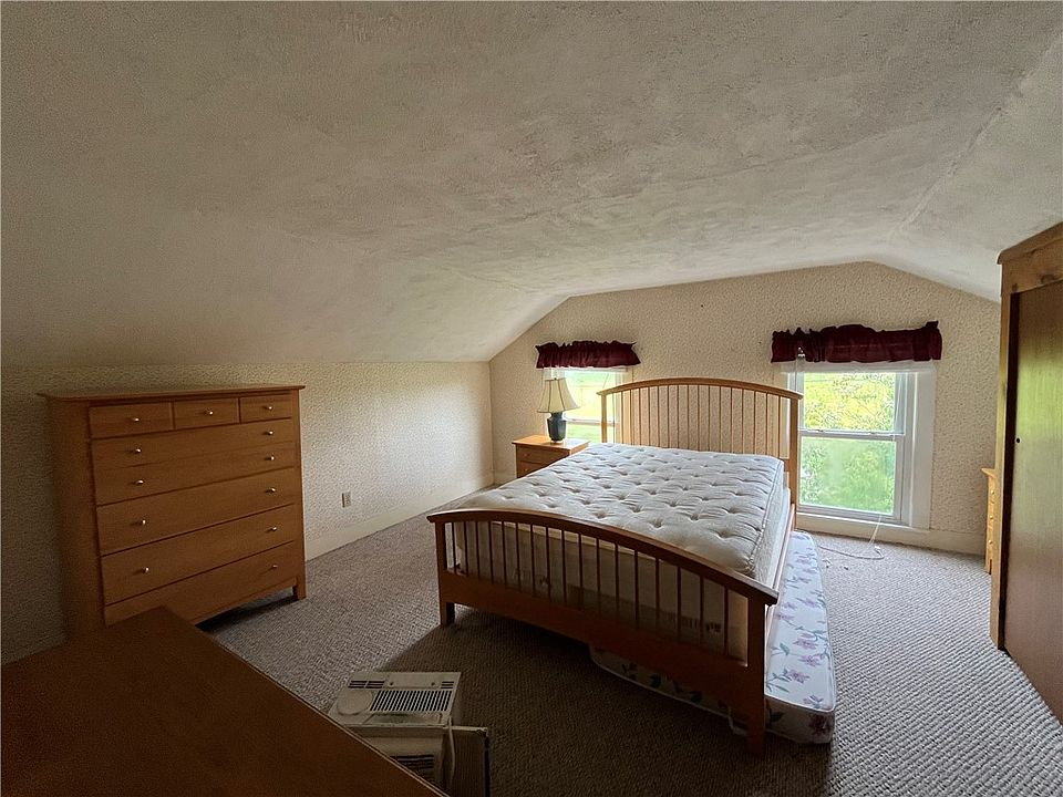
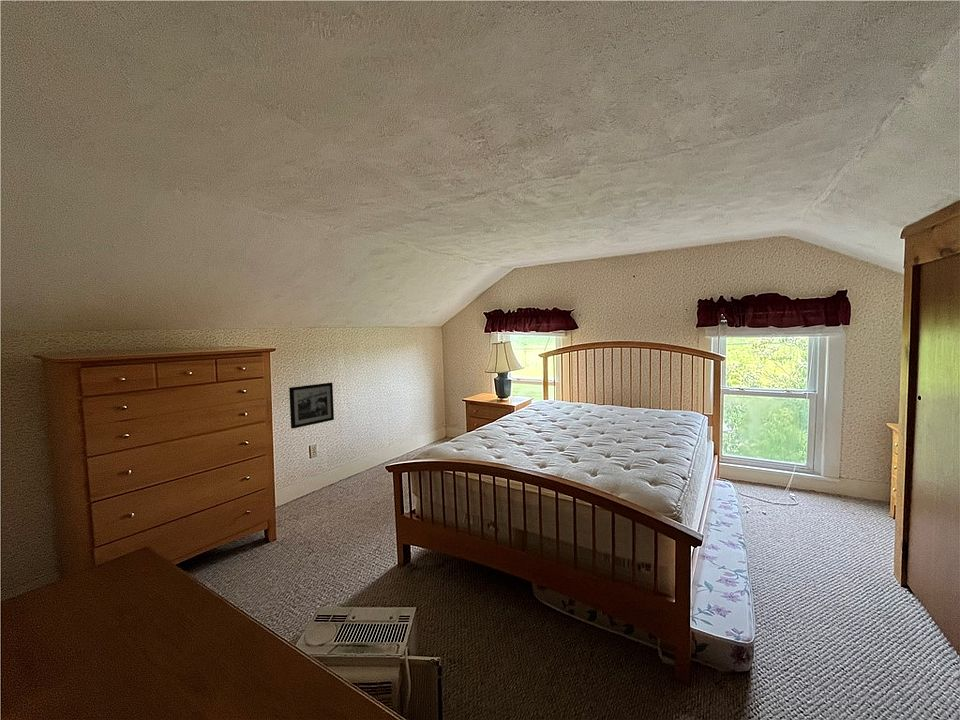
+ picture frame (312, 404)
